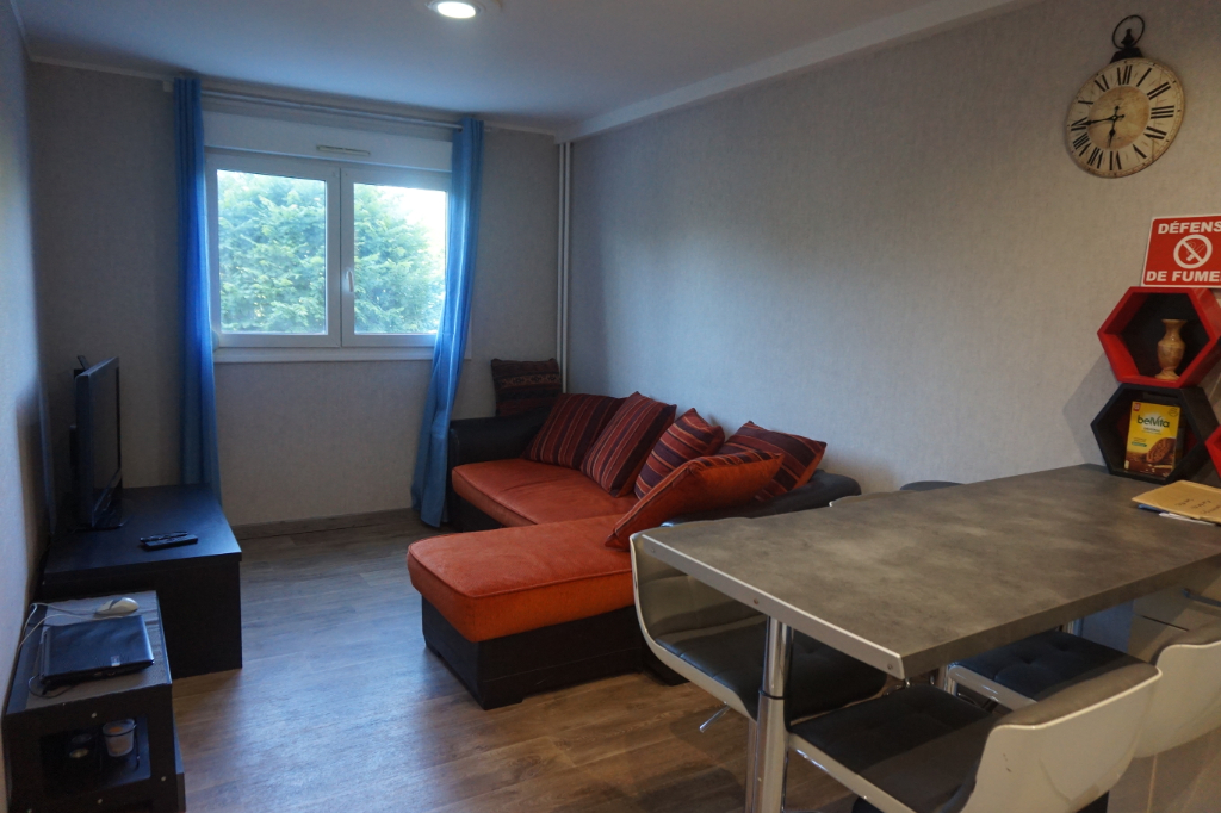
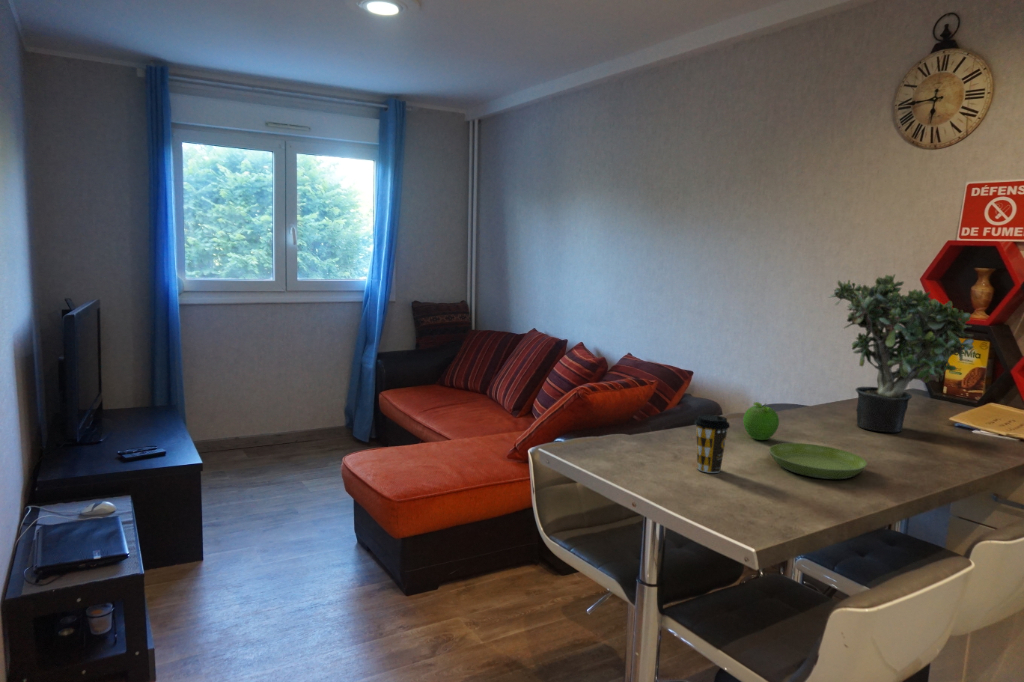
+ fruit (761, 420)
+ saucer (816, 461)
+ potted plant (885, 353)
+ coffee cup (710, 443)
